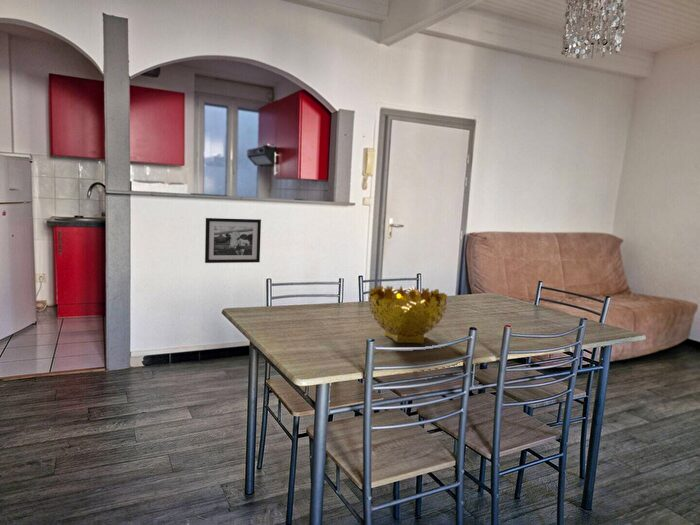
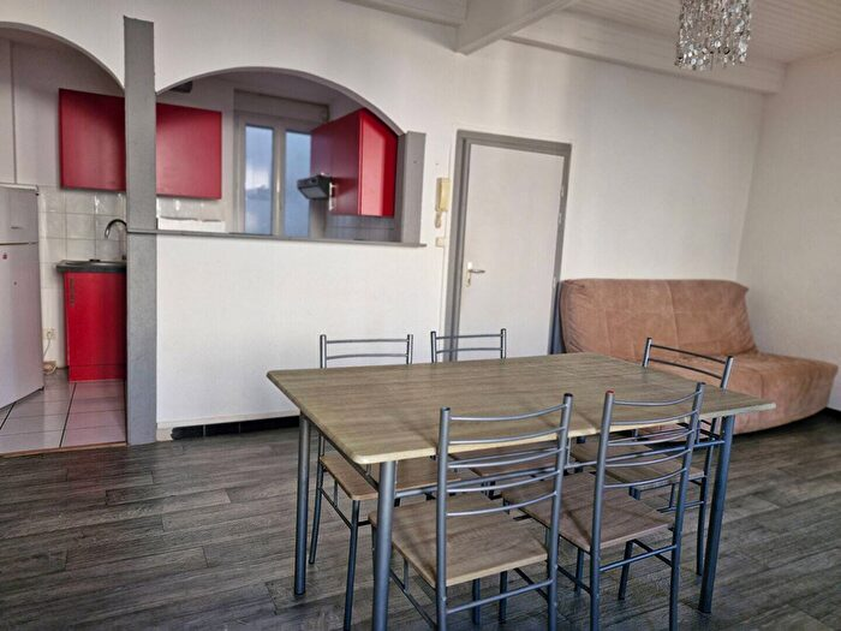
- decorative bowl (406, 313)
- picture frame (233, 240)
